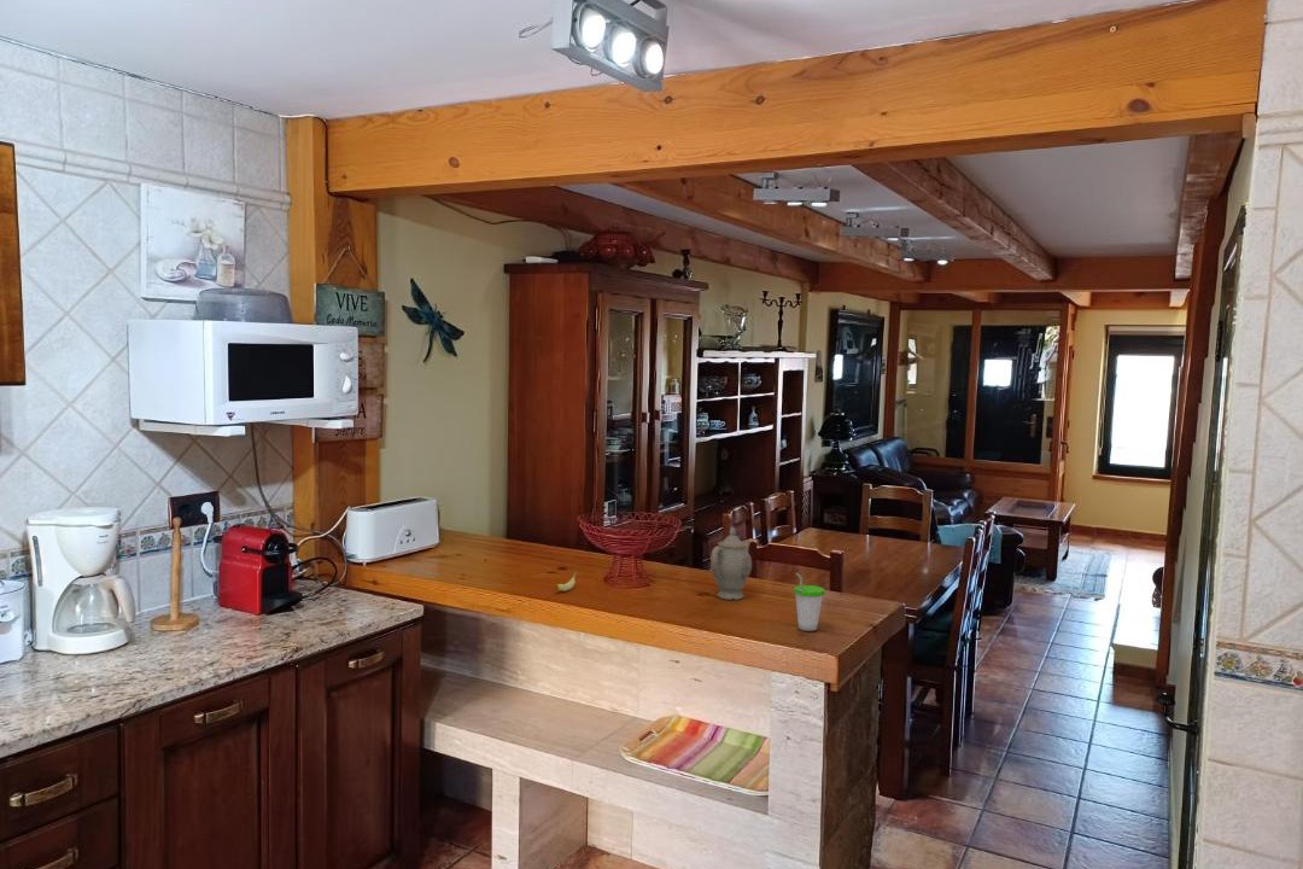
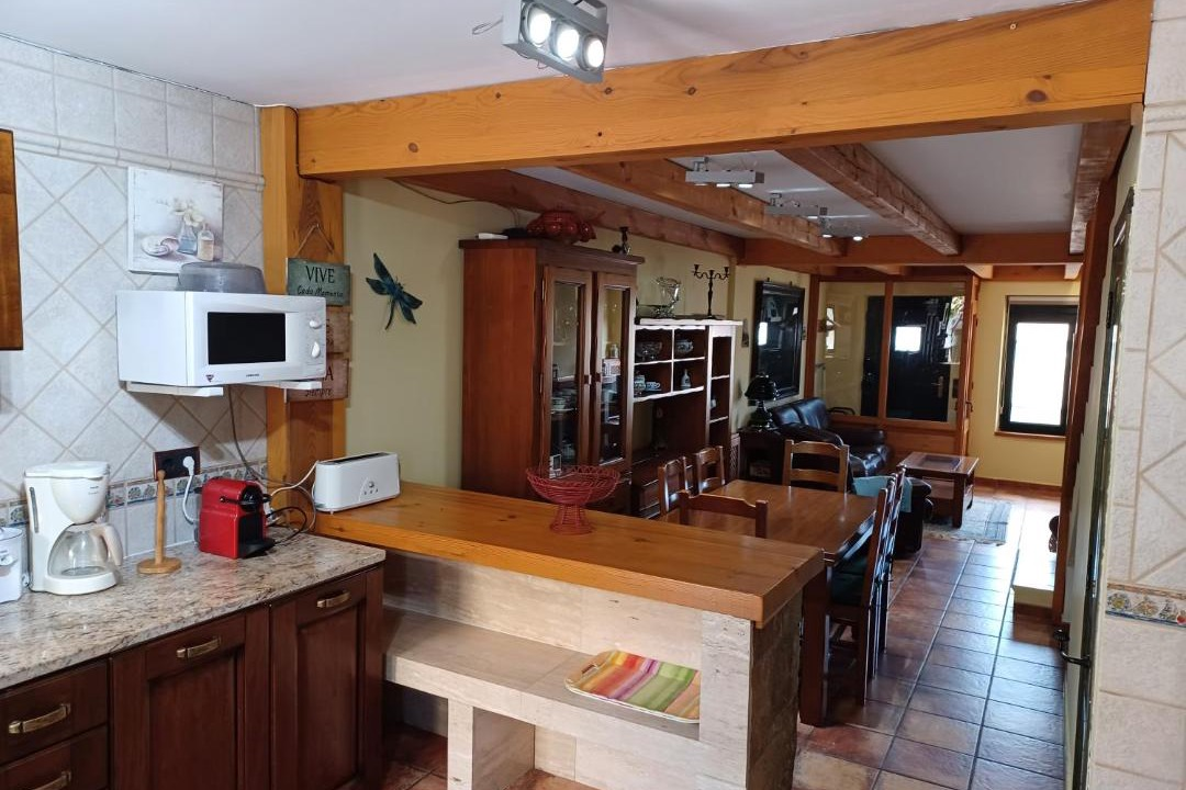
- banana (566, 583)
- chinaware (731, 561)
- cup (808, 600)
